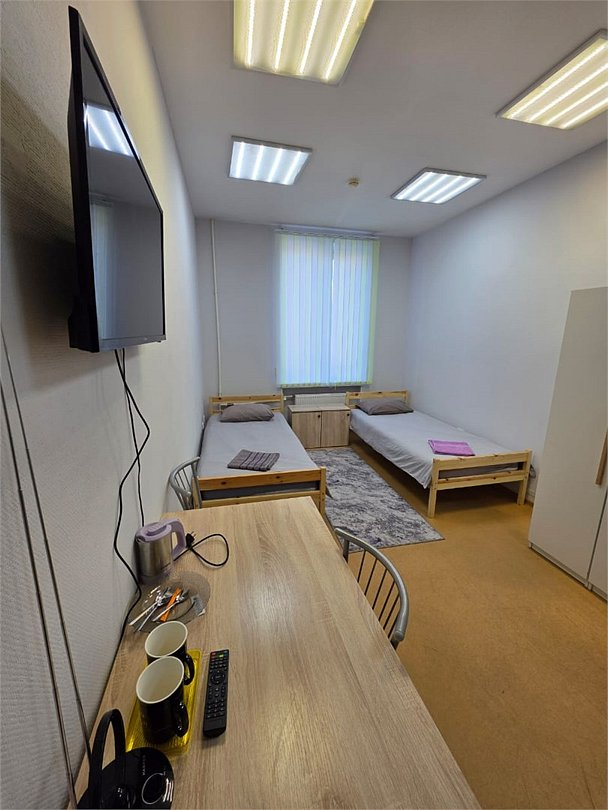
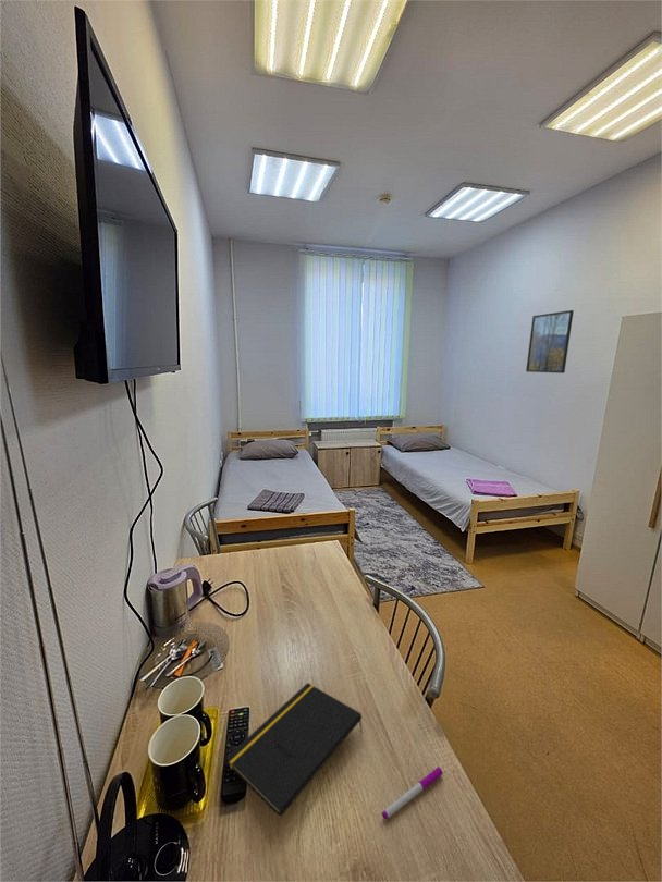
+ notepad (296, 737)
+ pen (413, 792)
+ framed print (548, 343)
